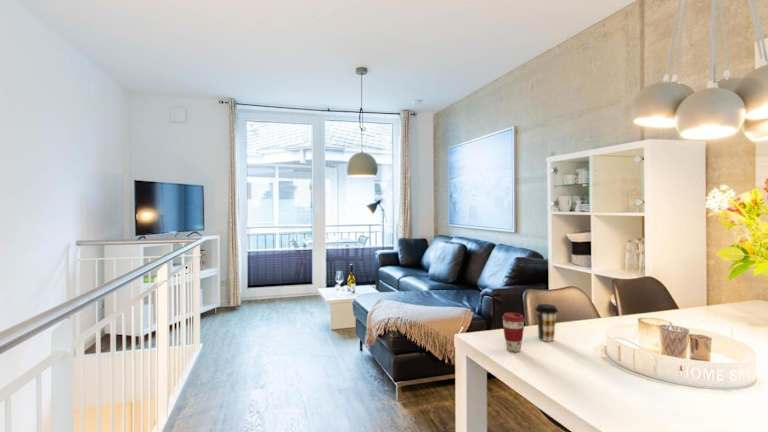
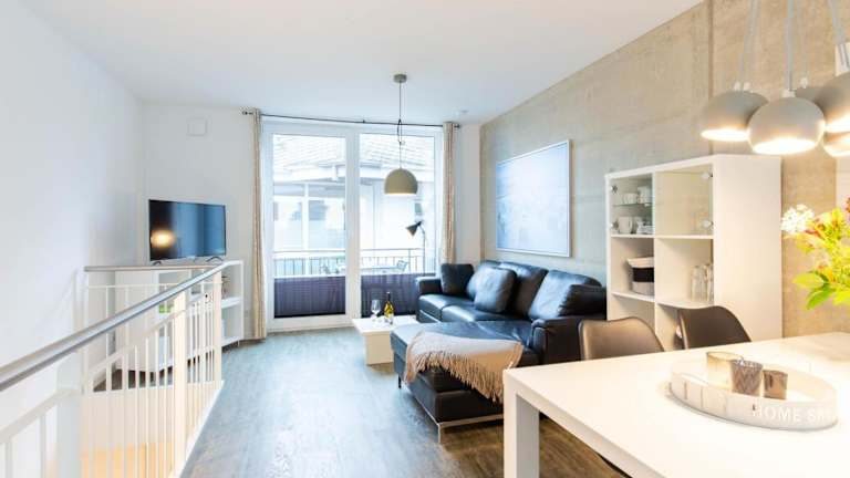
- coffee cup (513, 332)
- coffee cup (546, 322)
